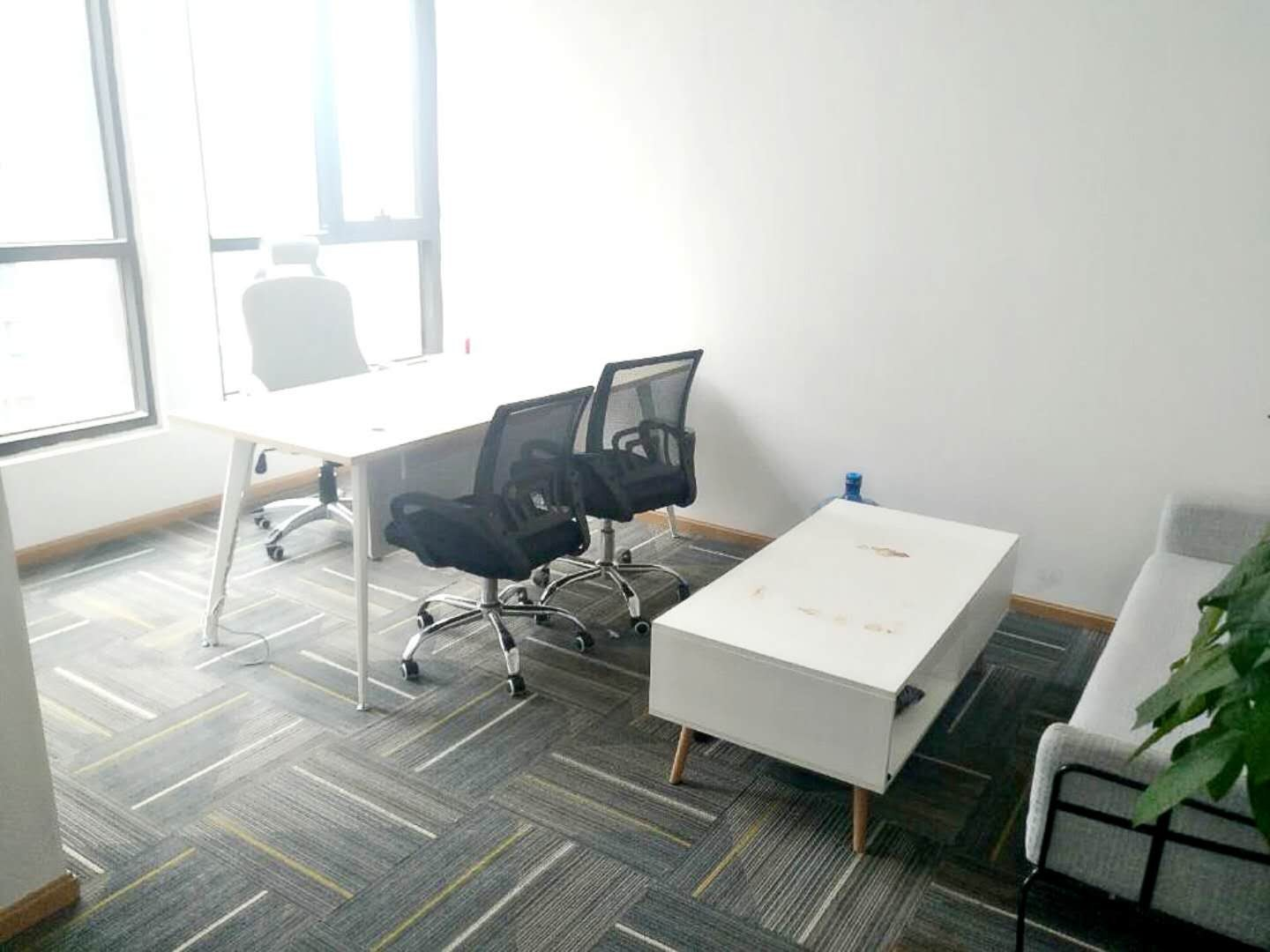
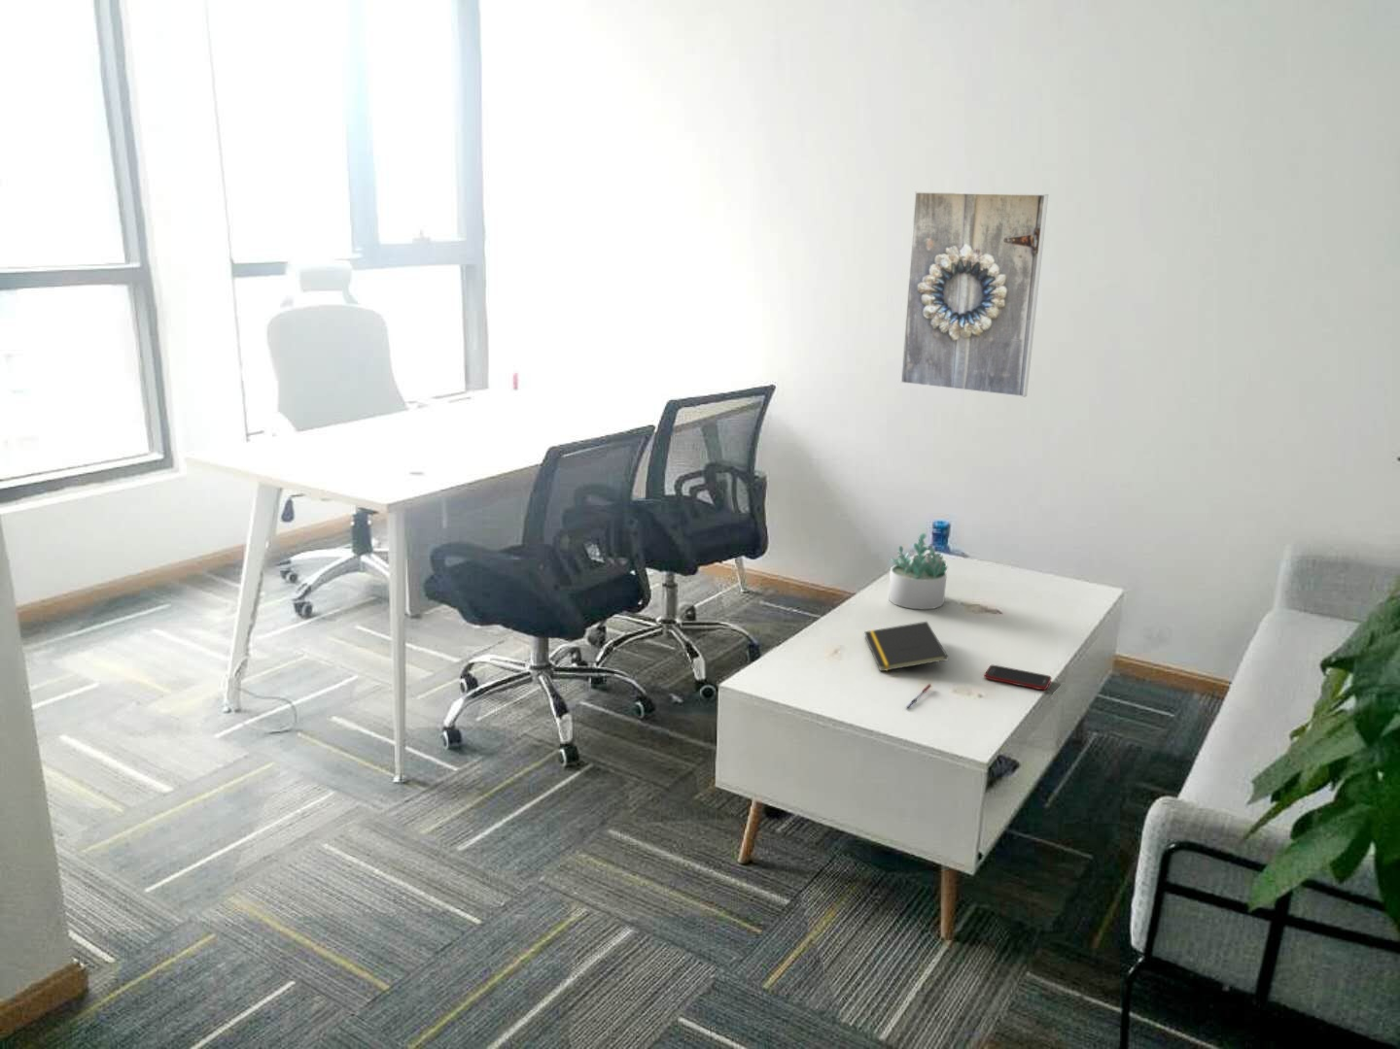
+ succulent plant (918, 565)
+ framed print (970, 293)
+ pen (918, 695)
+ cell phone (1017, 677)
+ notepad (904, 645)
